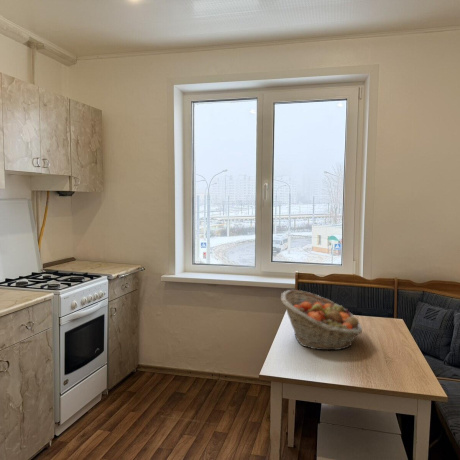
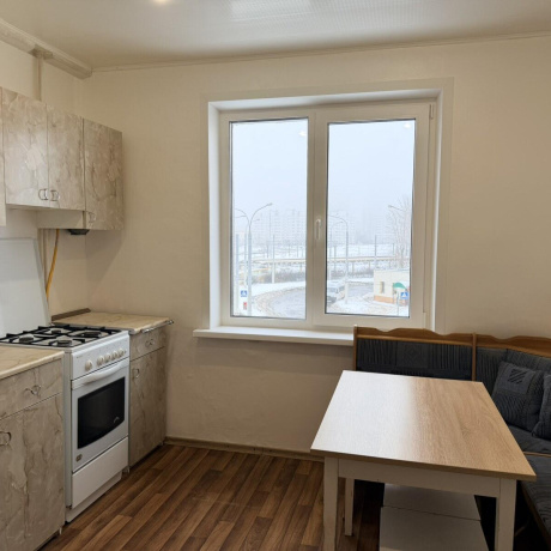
- fruit basket (320, 317)
